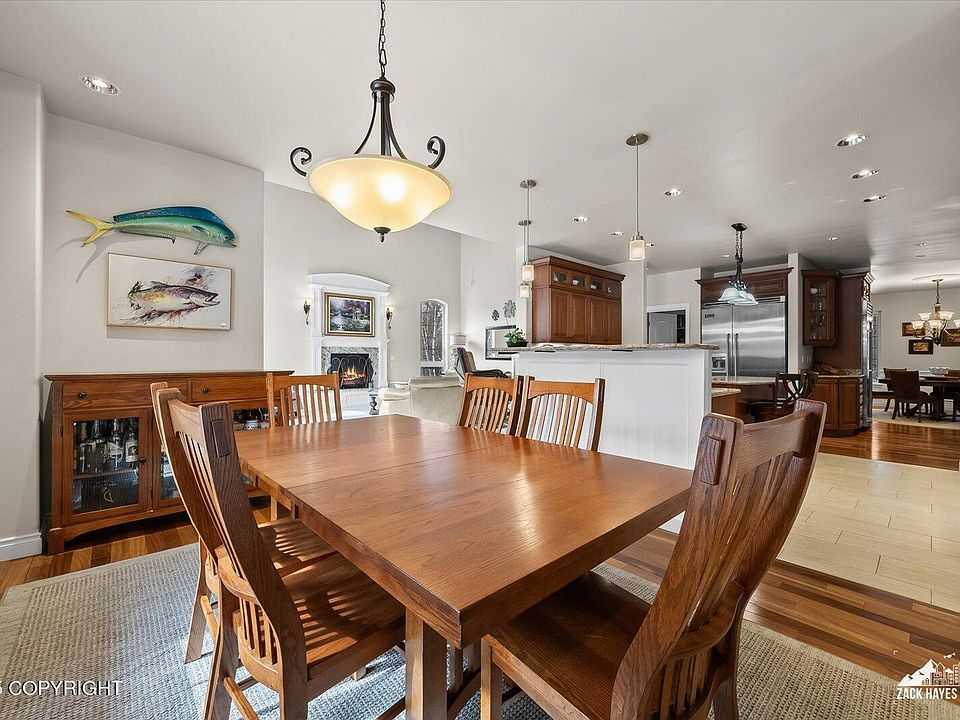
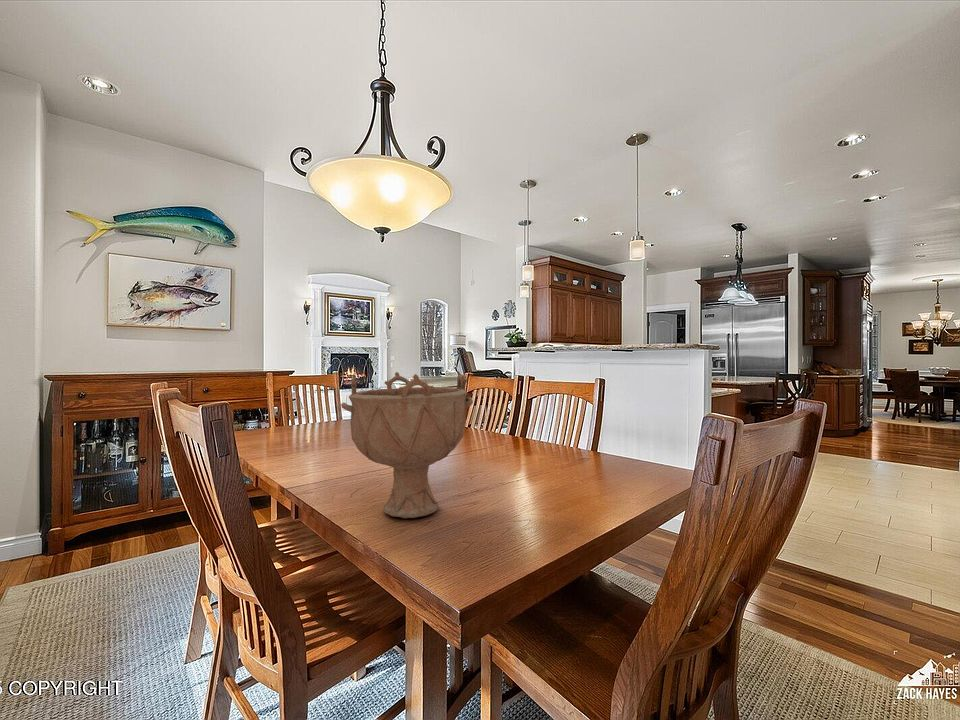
+ decorative bowl (409, 440)
